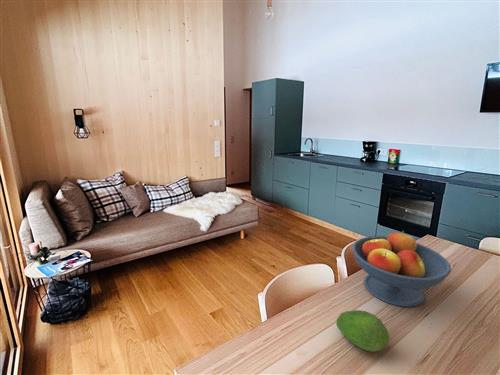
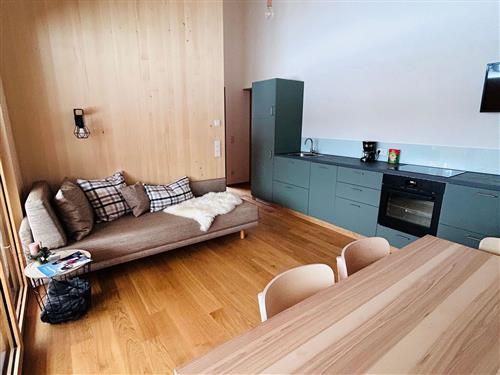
- fruit bowl (396, 265)
- fruit (361, 327)
